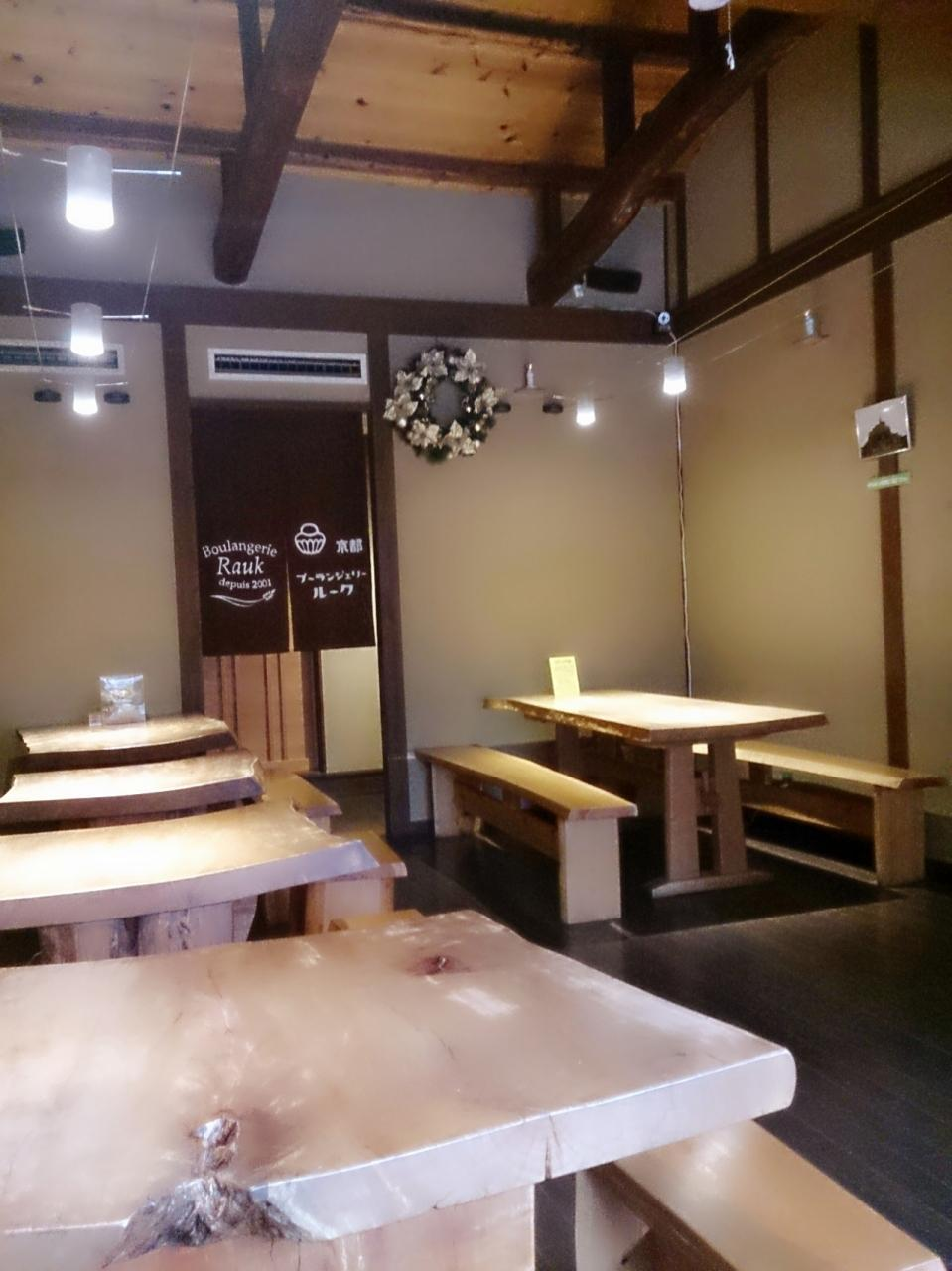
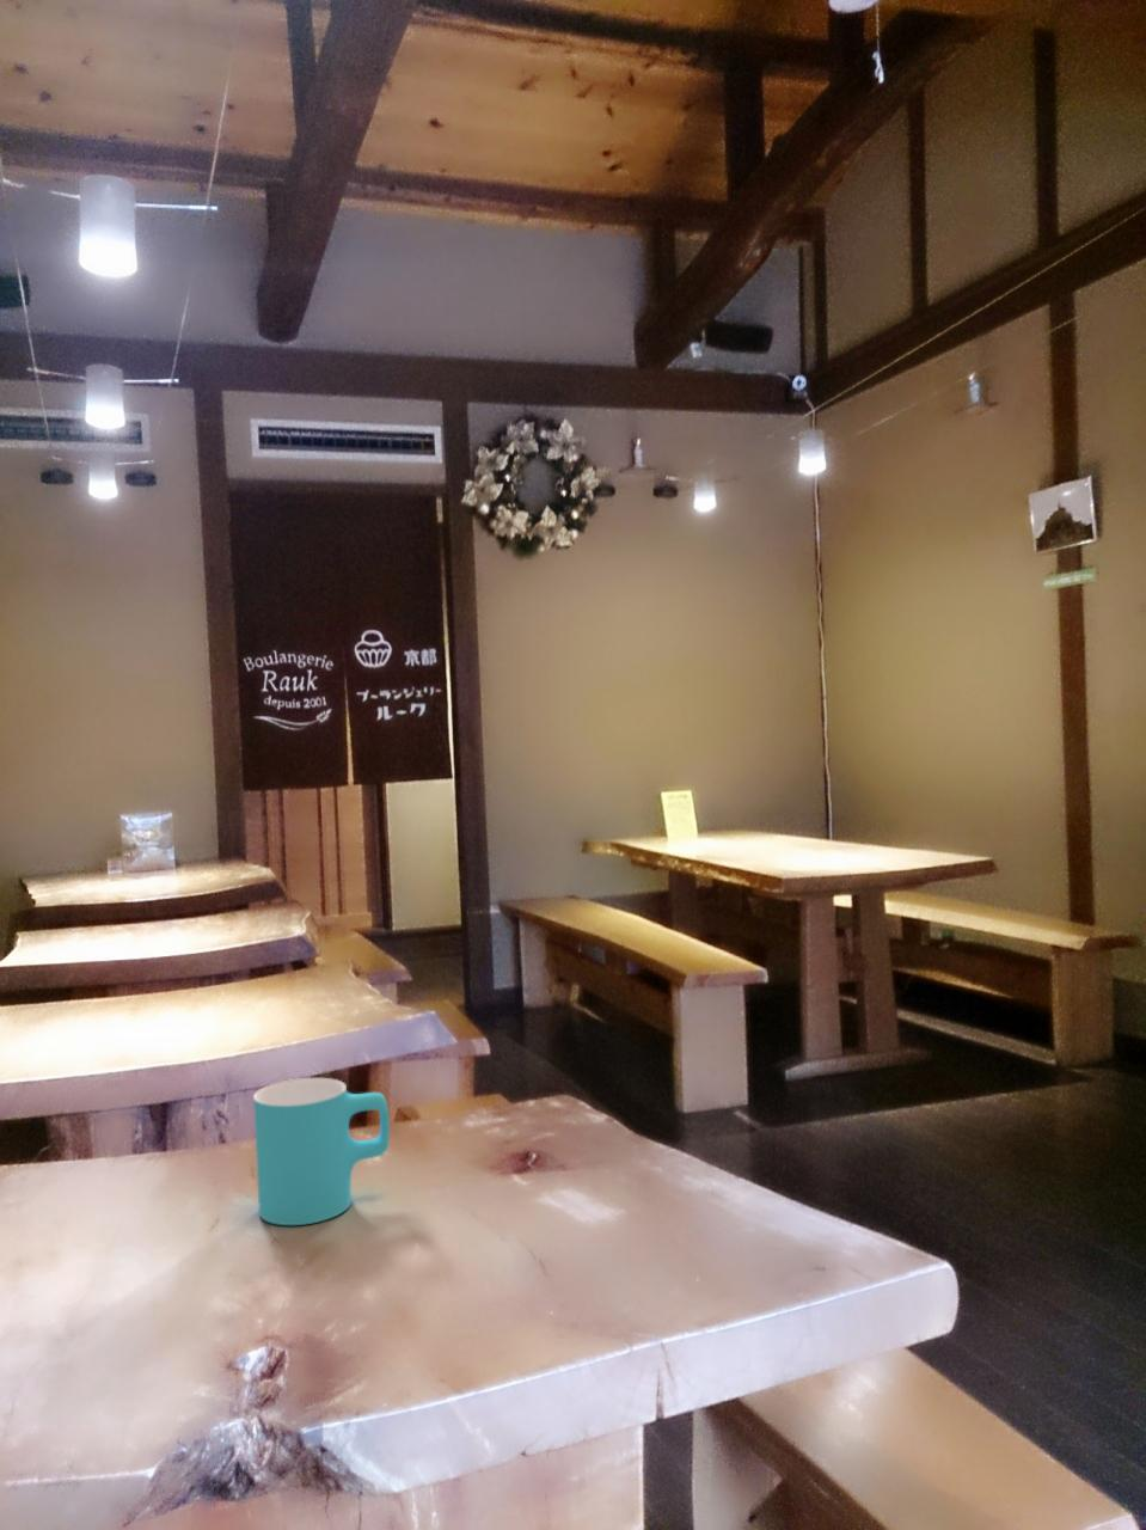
+ cup (320, 1148)
